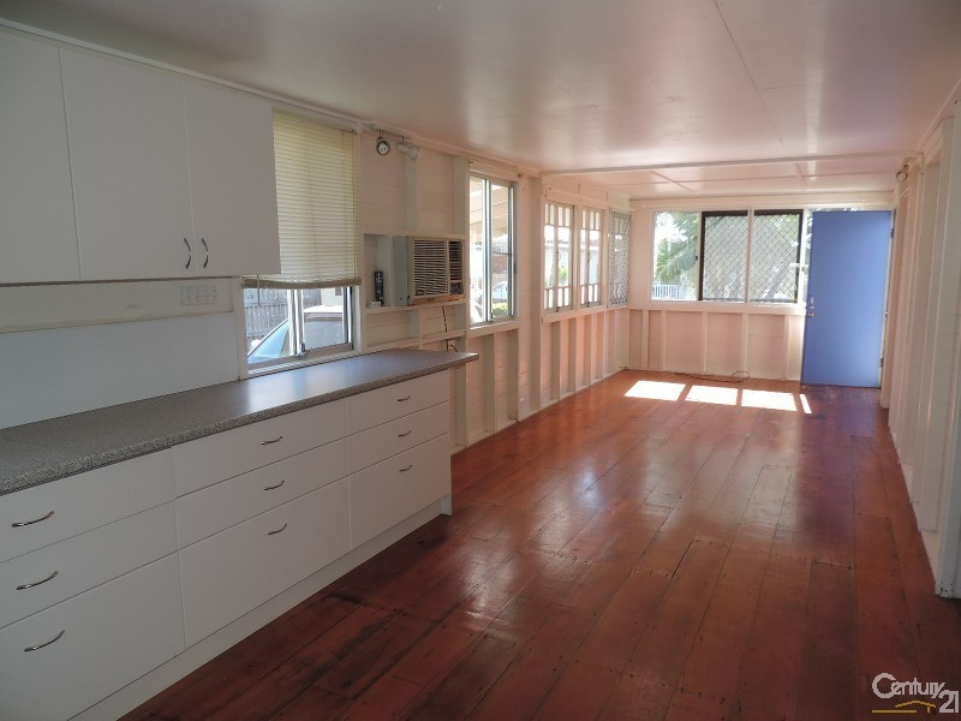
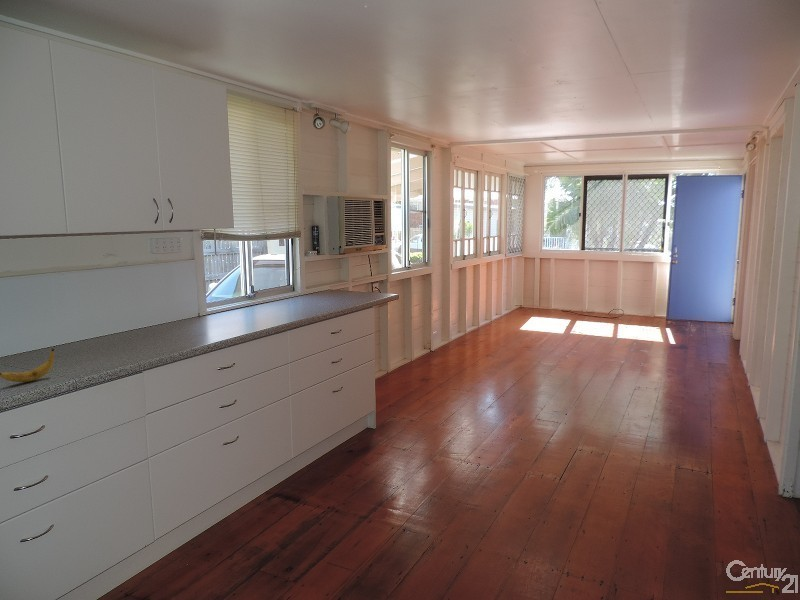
+ banana (27, 371)
